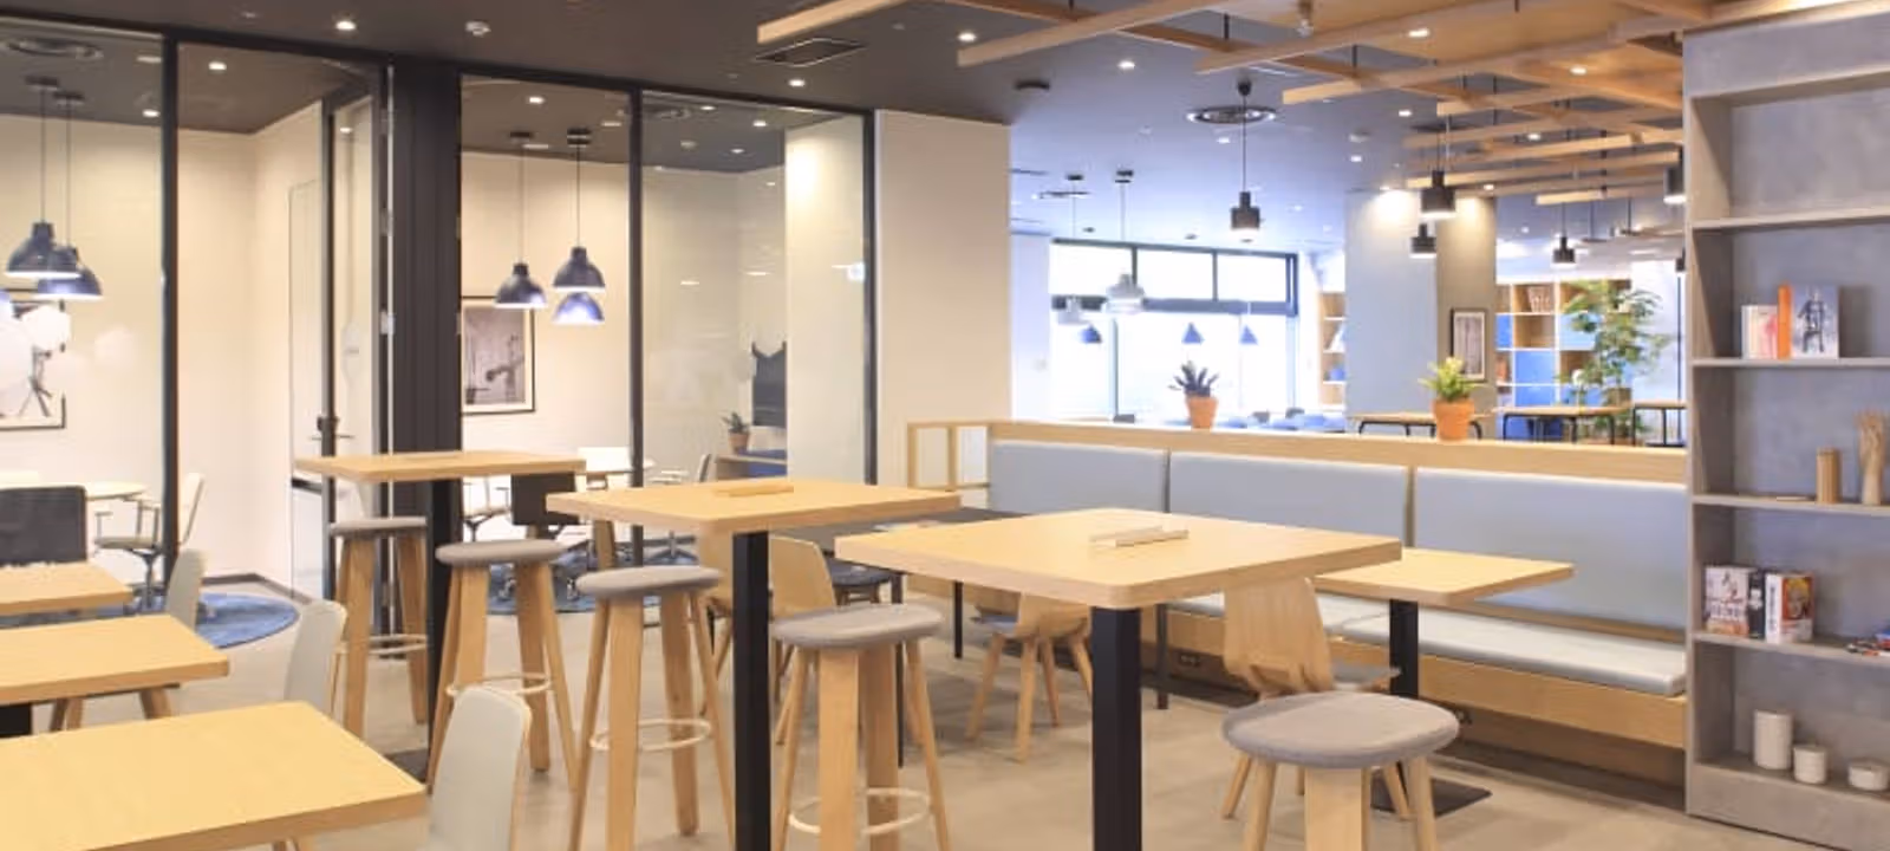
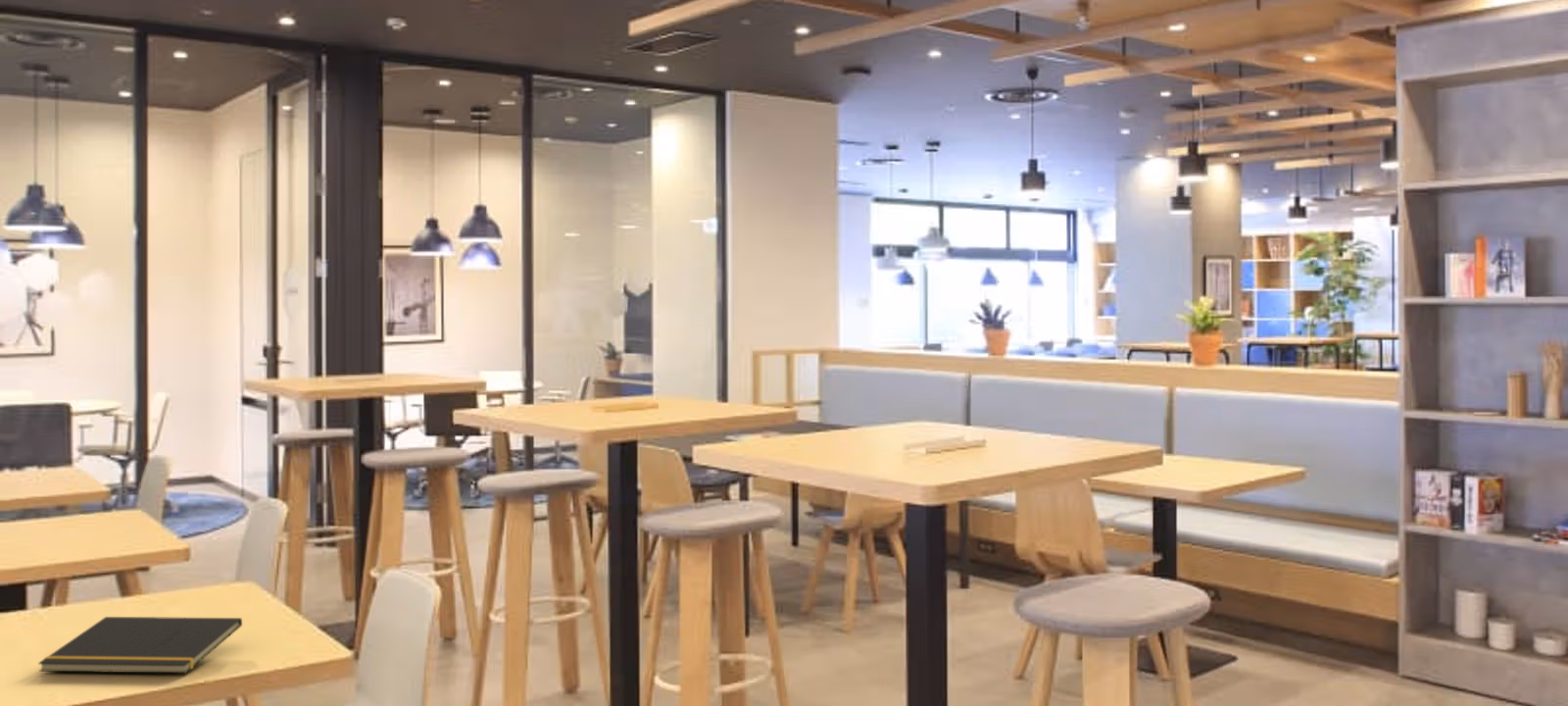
+ notepad (144, 643)
